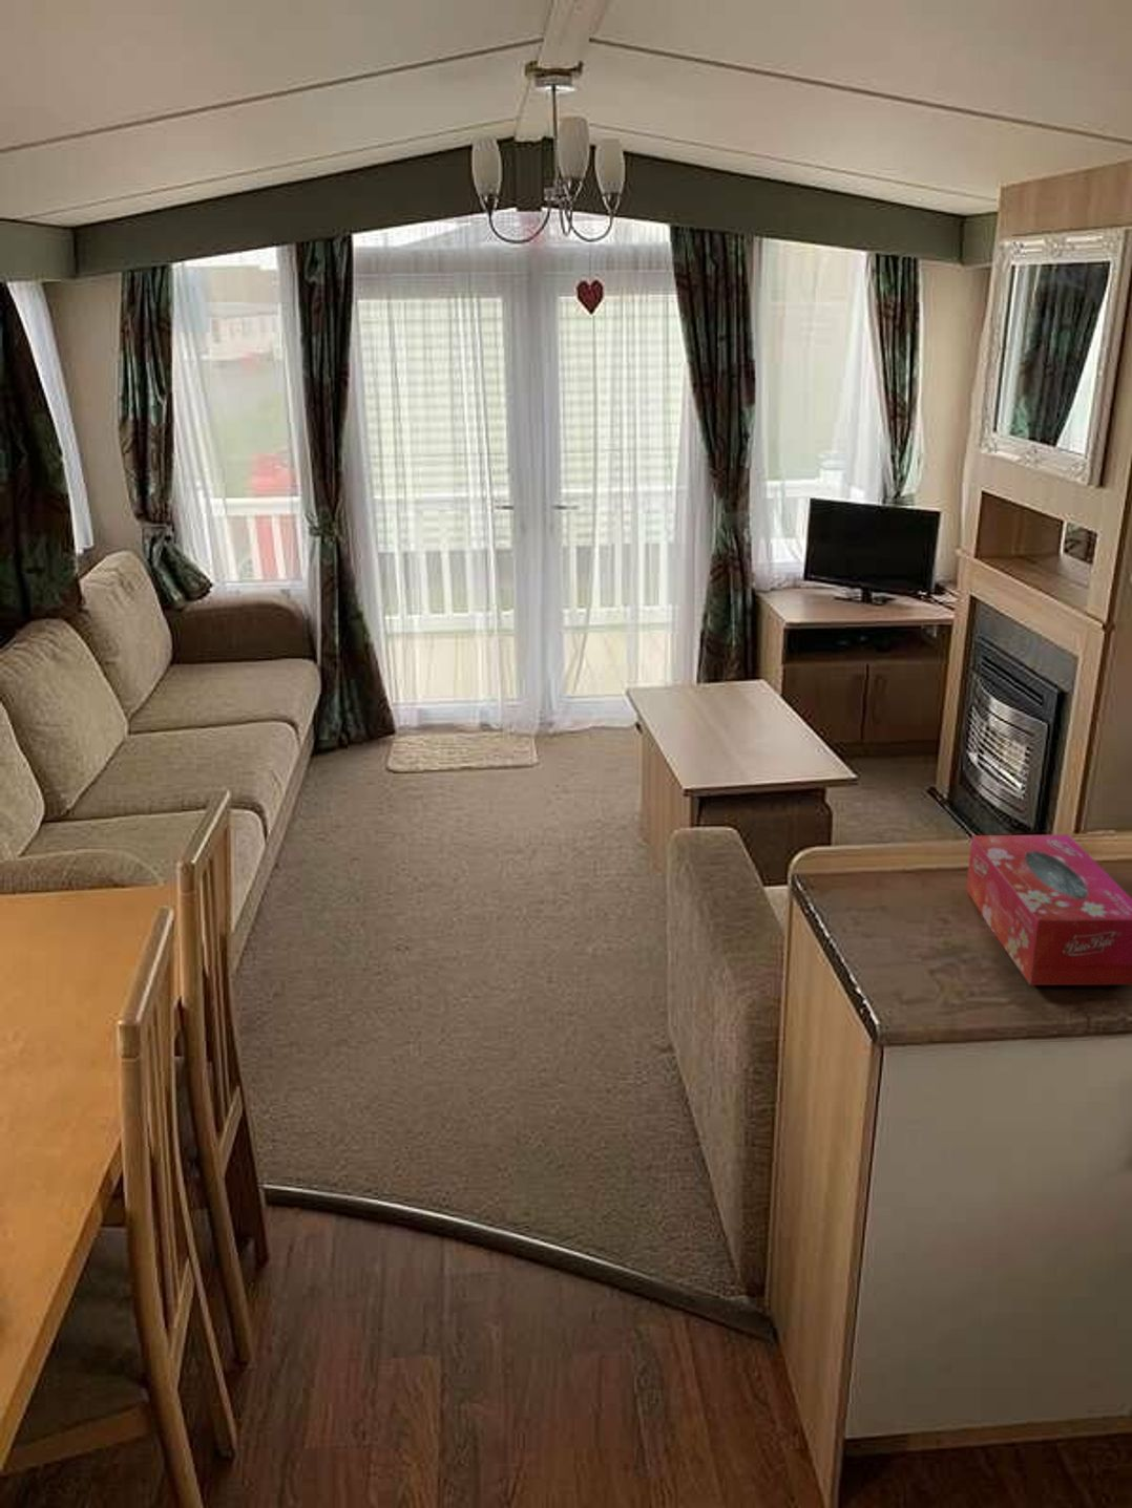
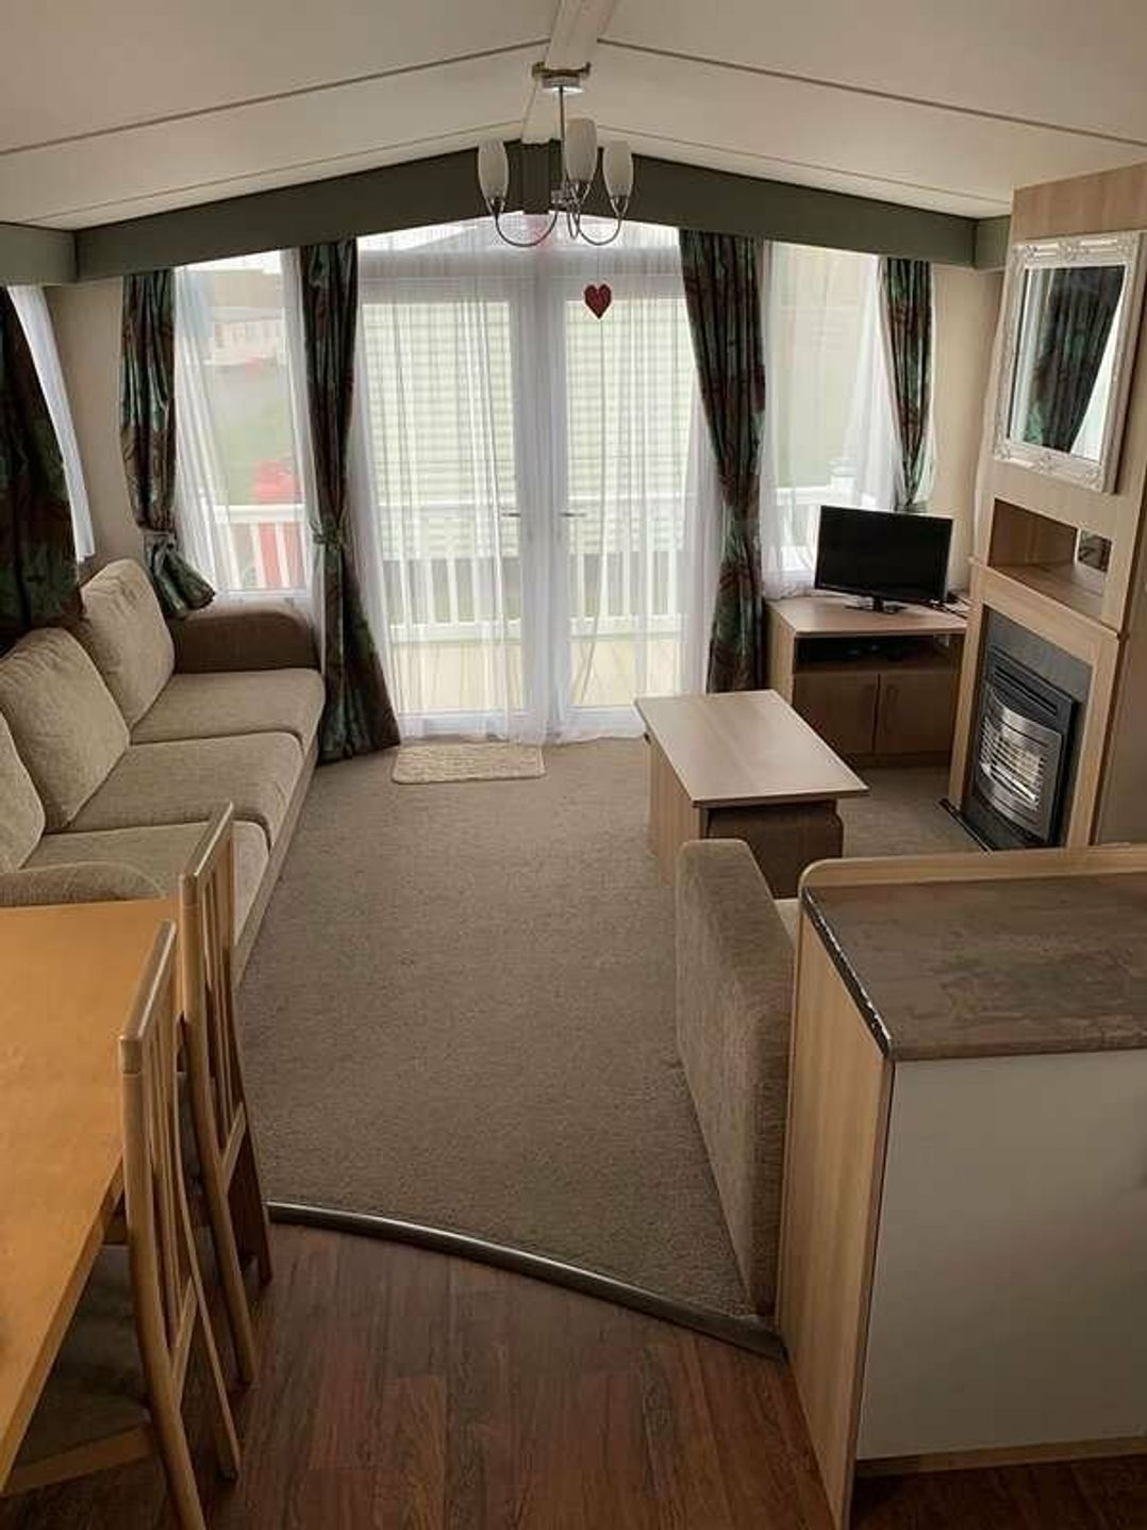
- tissue box (1050, 904)
